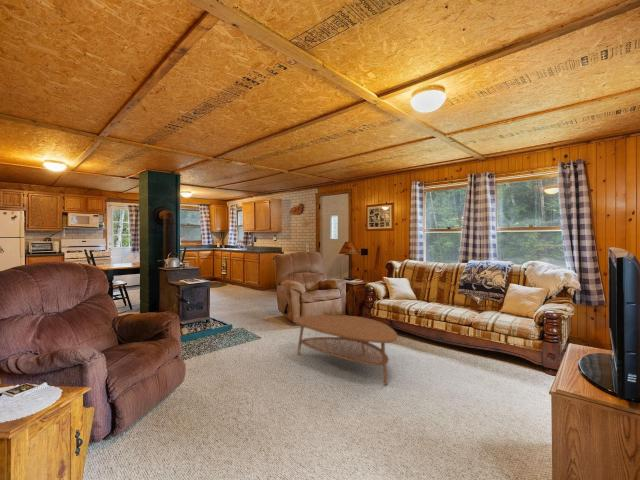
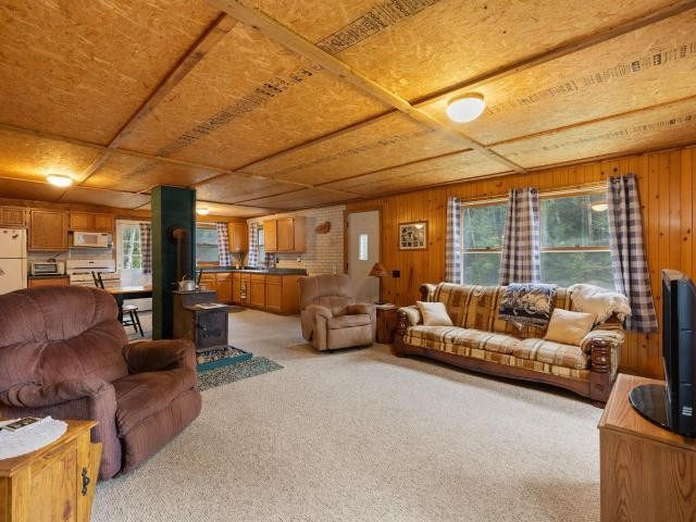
- coffee table (347, 343)
